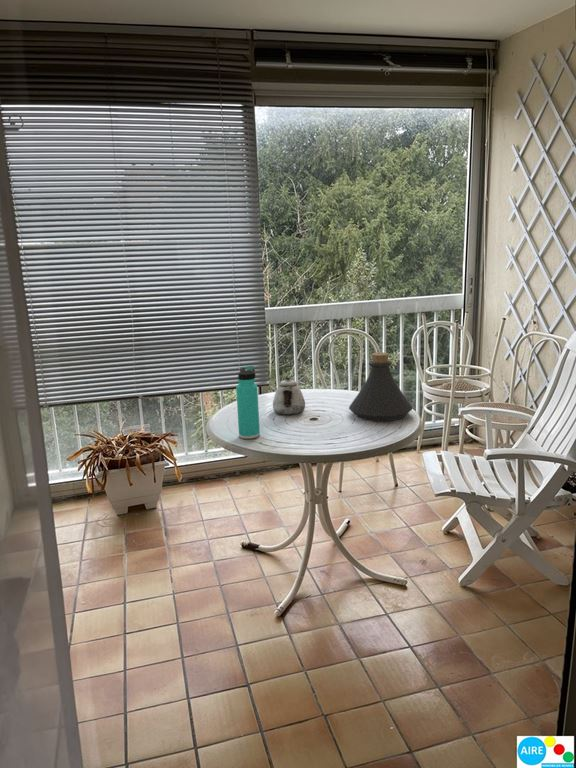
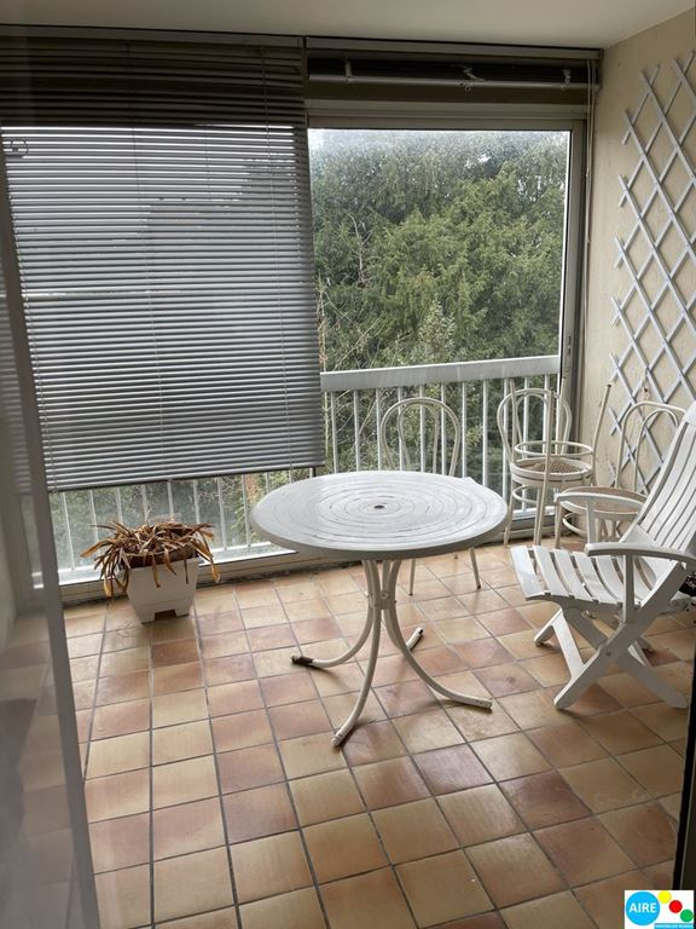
- thermos bottle (247, 401)
- teapot (288, 393)
- bottle (380, 384)
